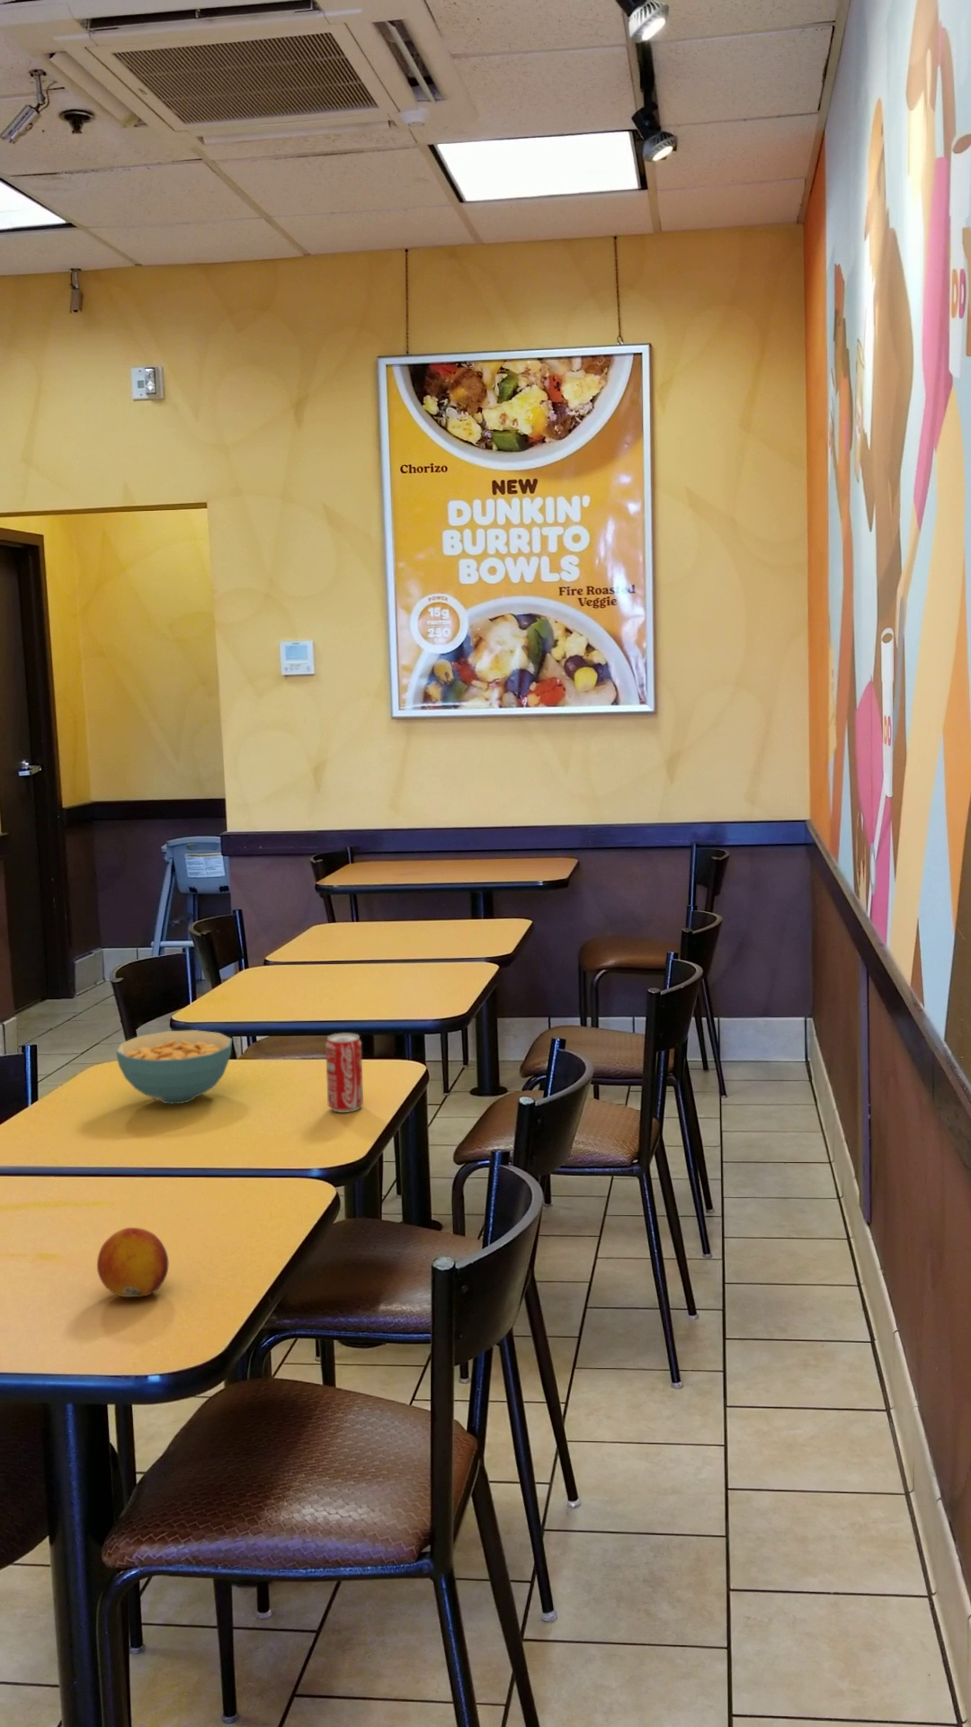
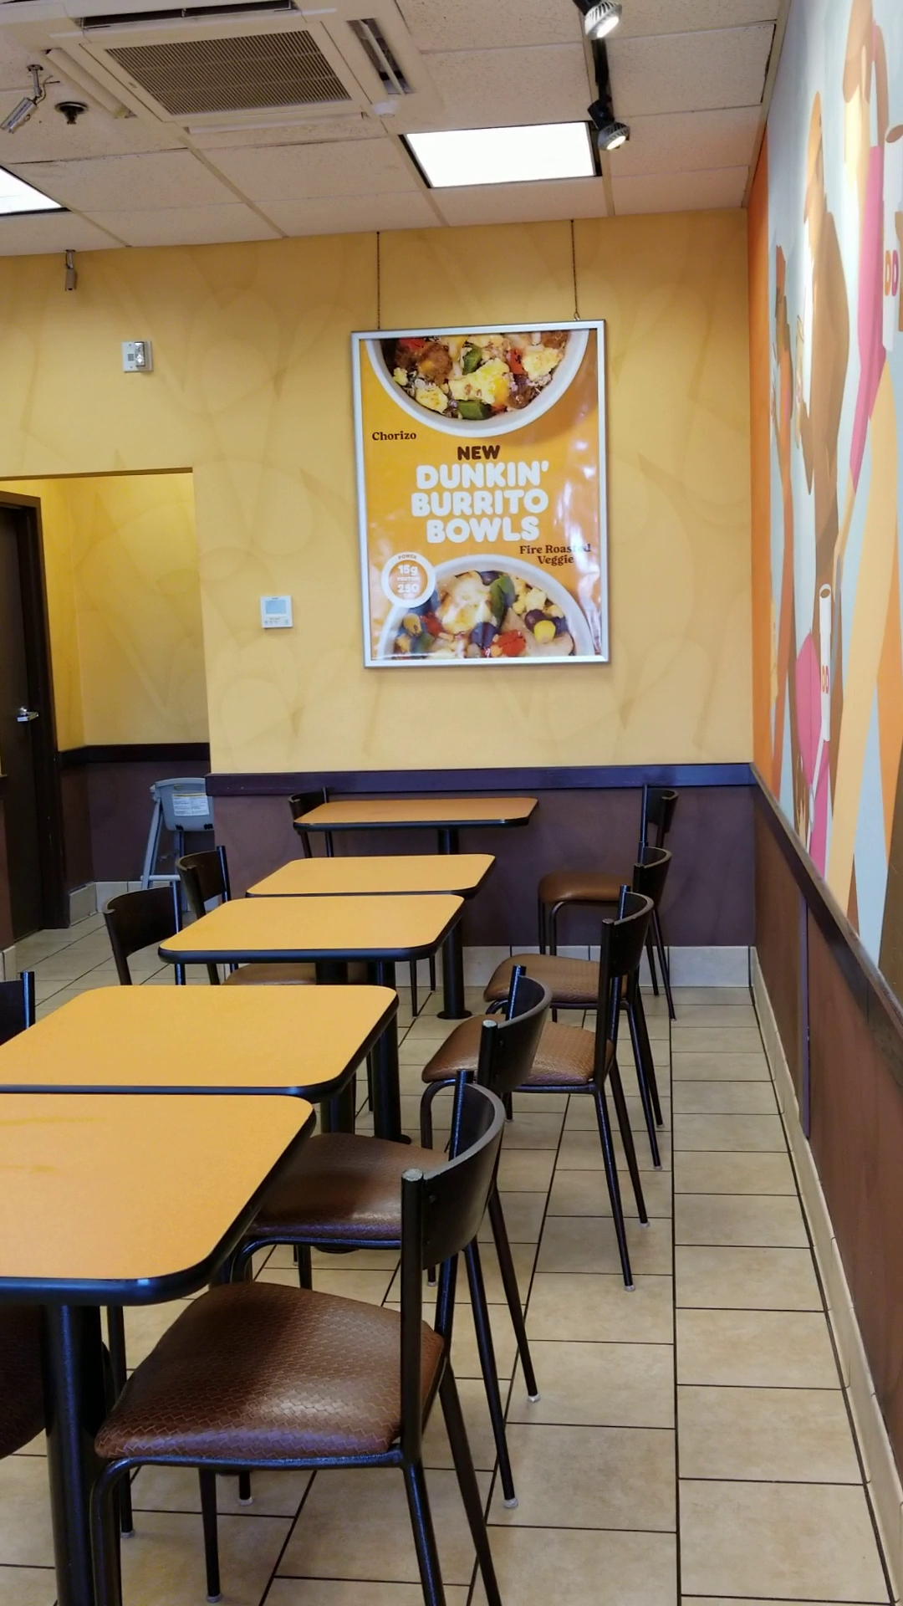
- cereal bowl (175, 1071)
- fruit (132, 1260)
- beverage can (344, 1072)
